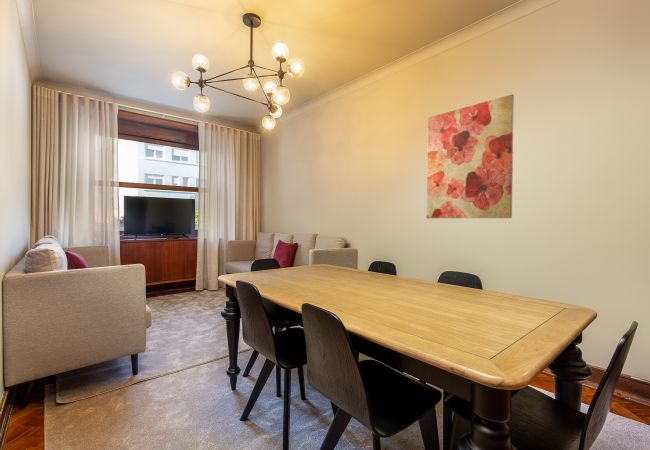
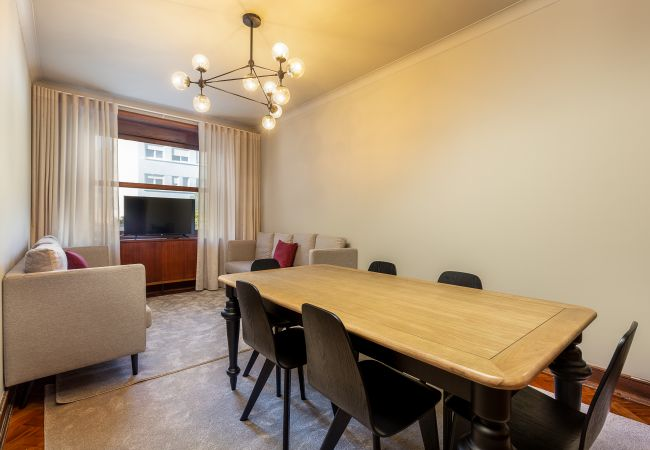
- wall art (465, 163)
